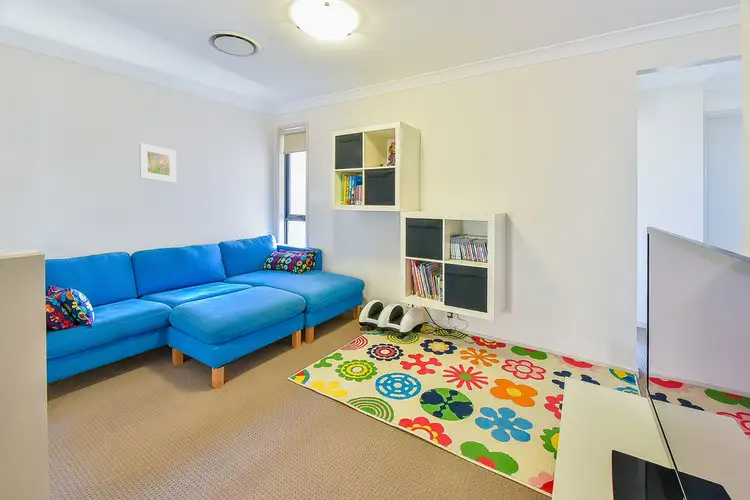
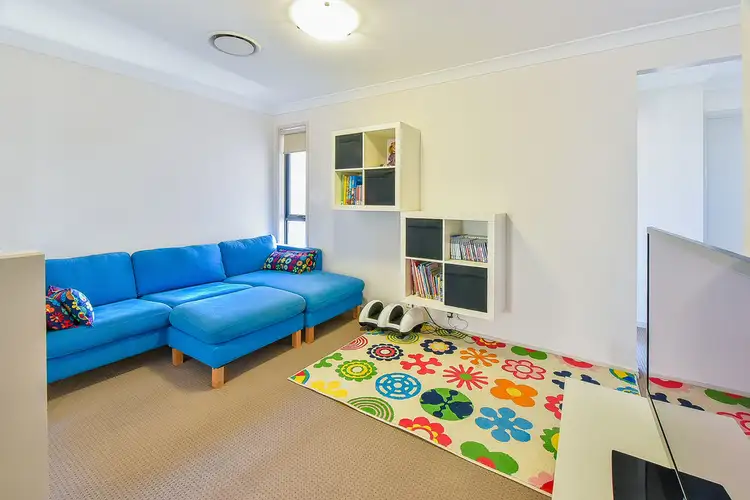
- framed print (158, 163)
